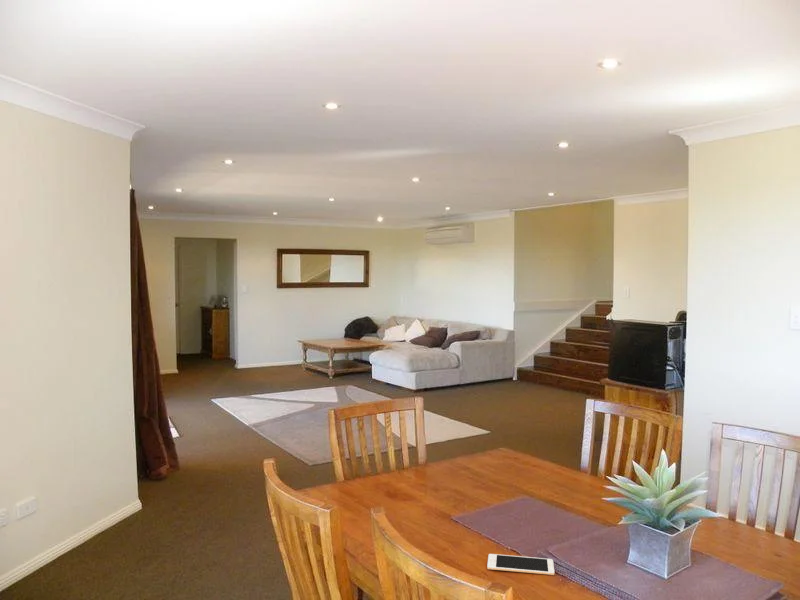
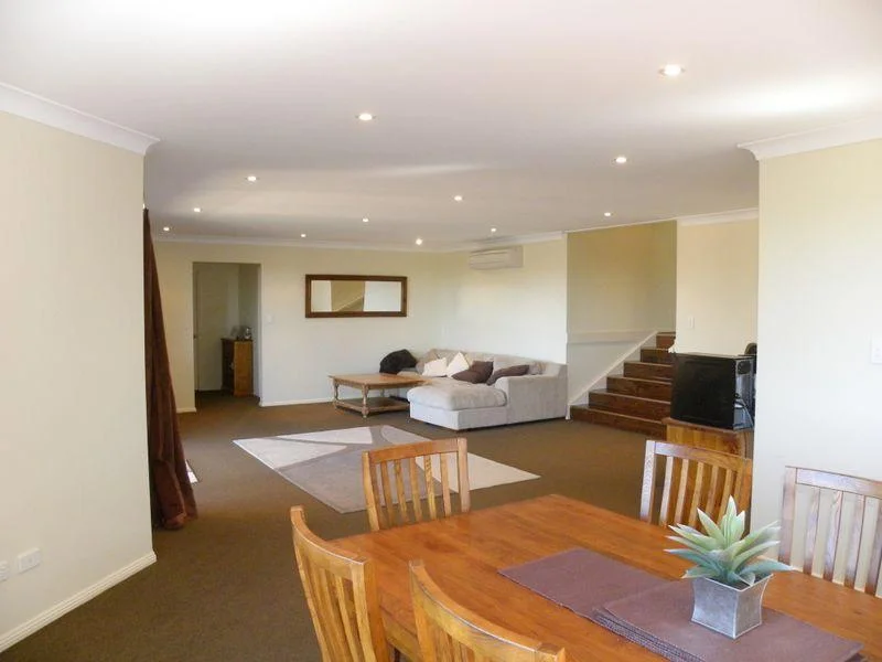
- cell phone (520, 564)
